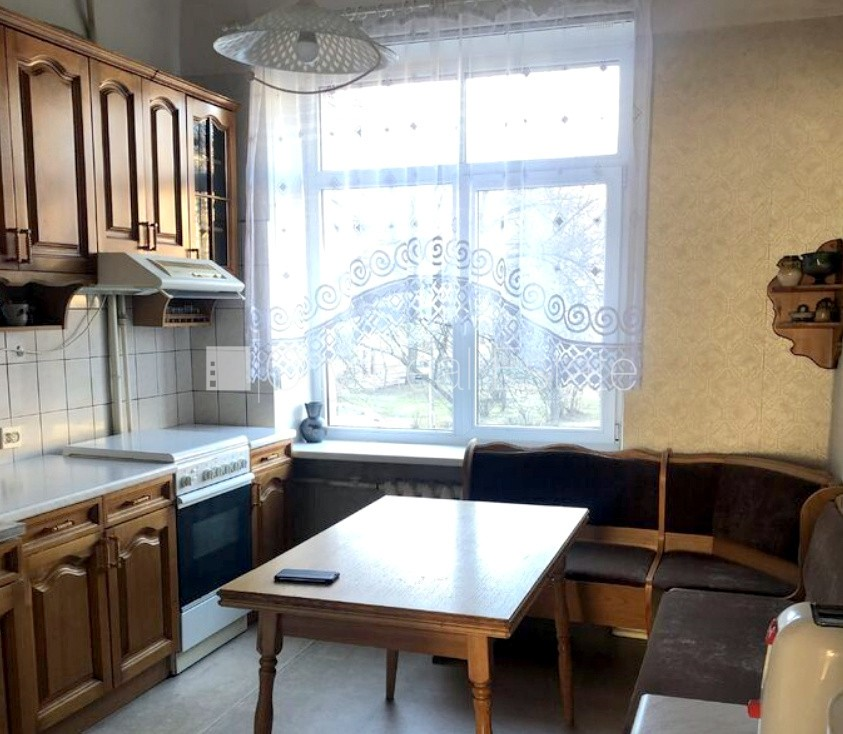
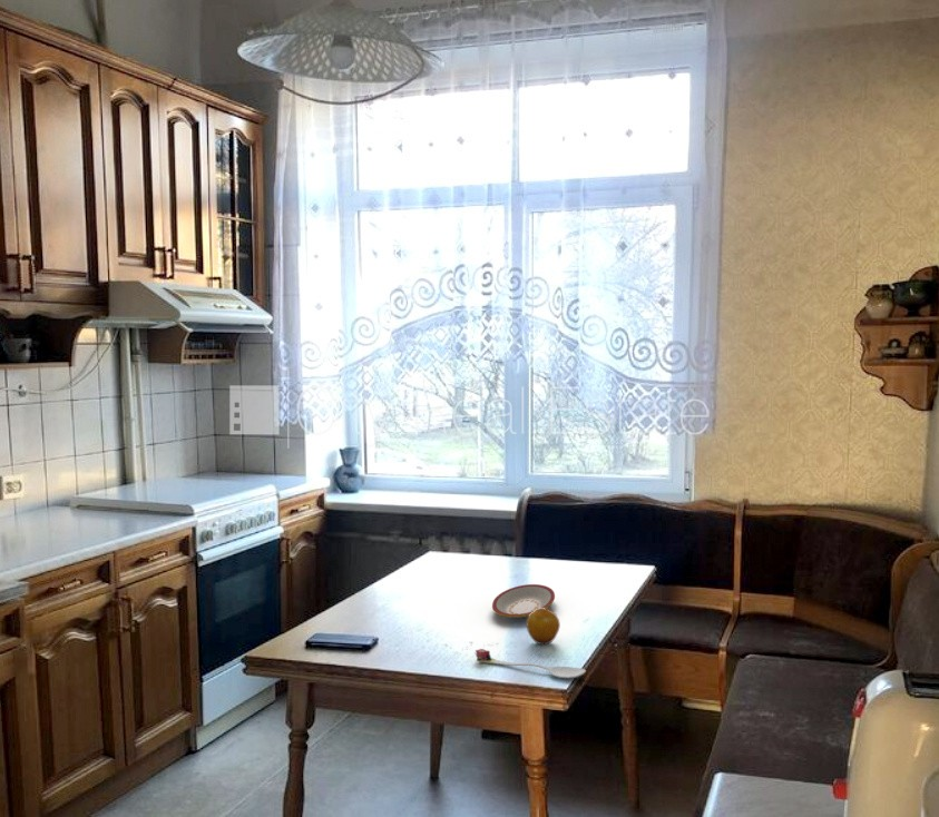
+ plate (524, 603)
+ spoon (528, 663)
+ fruit (542, 626)
